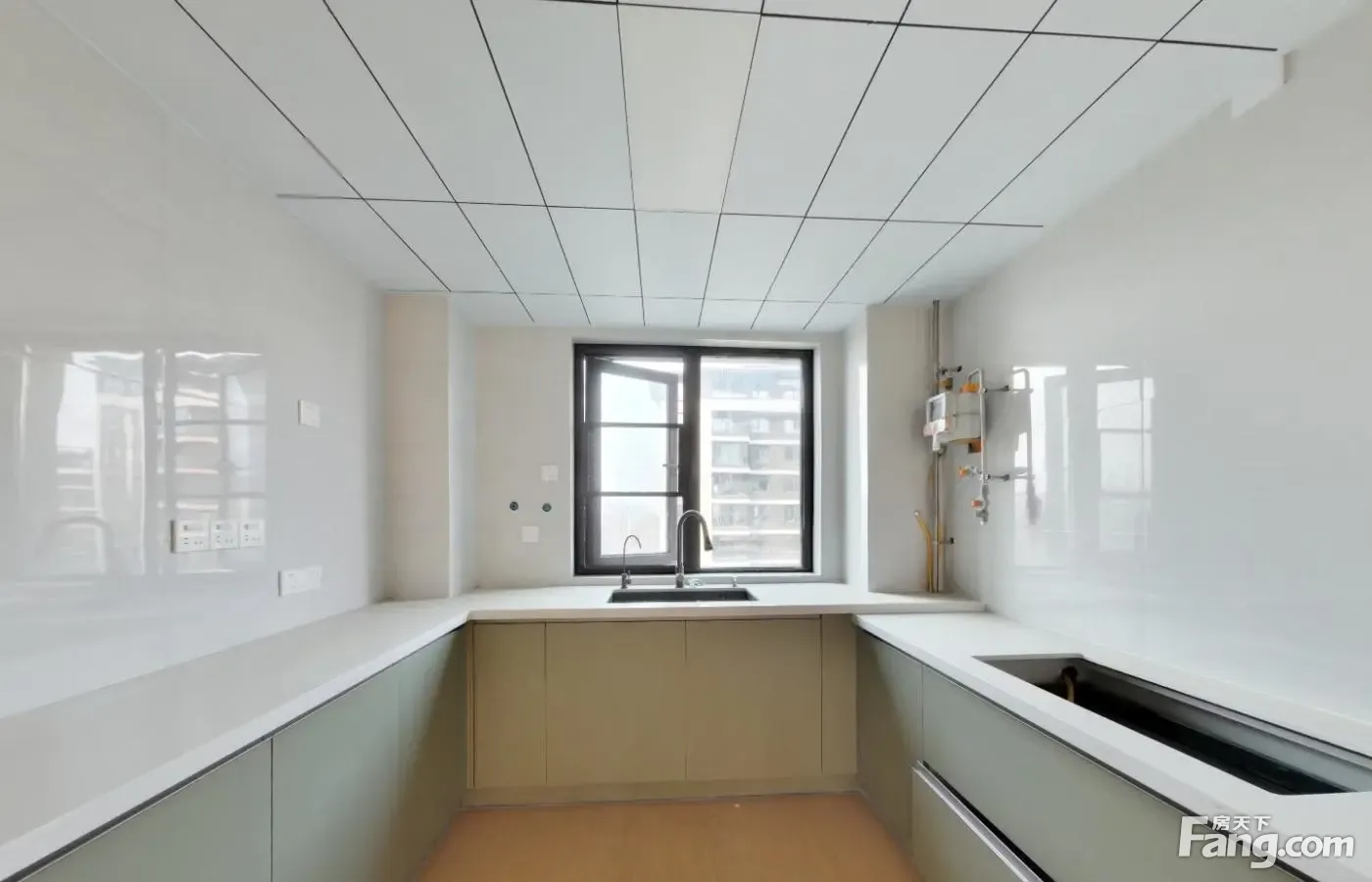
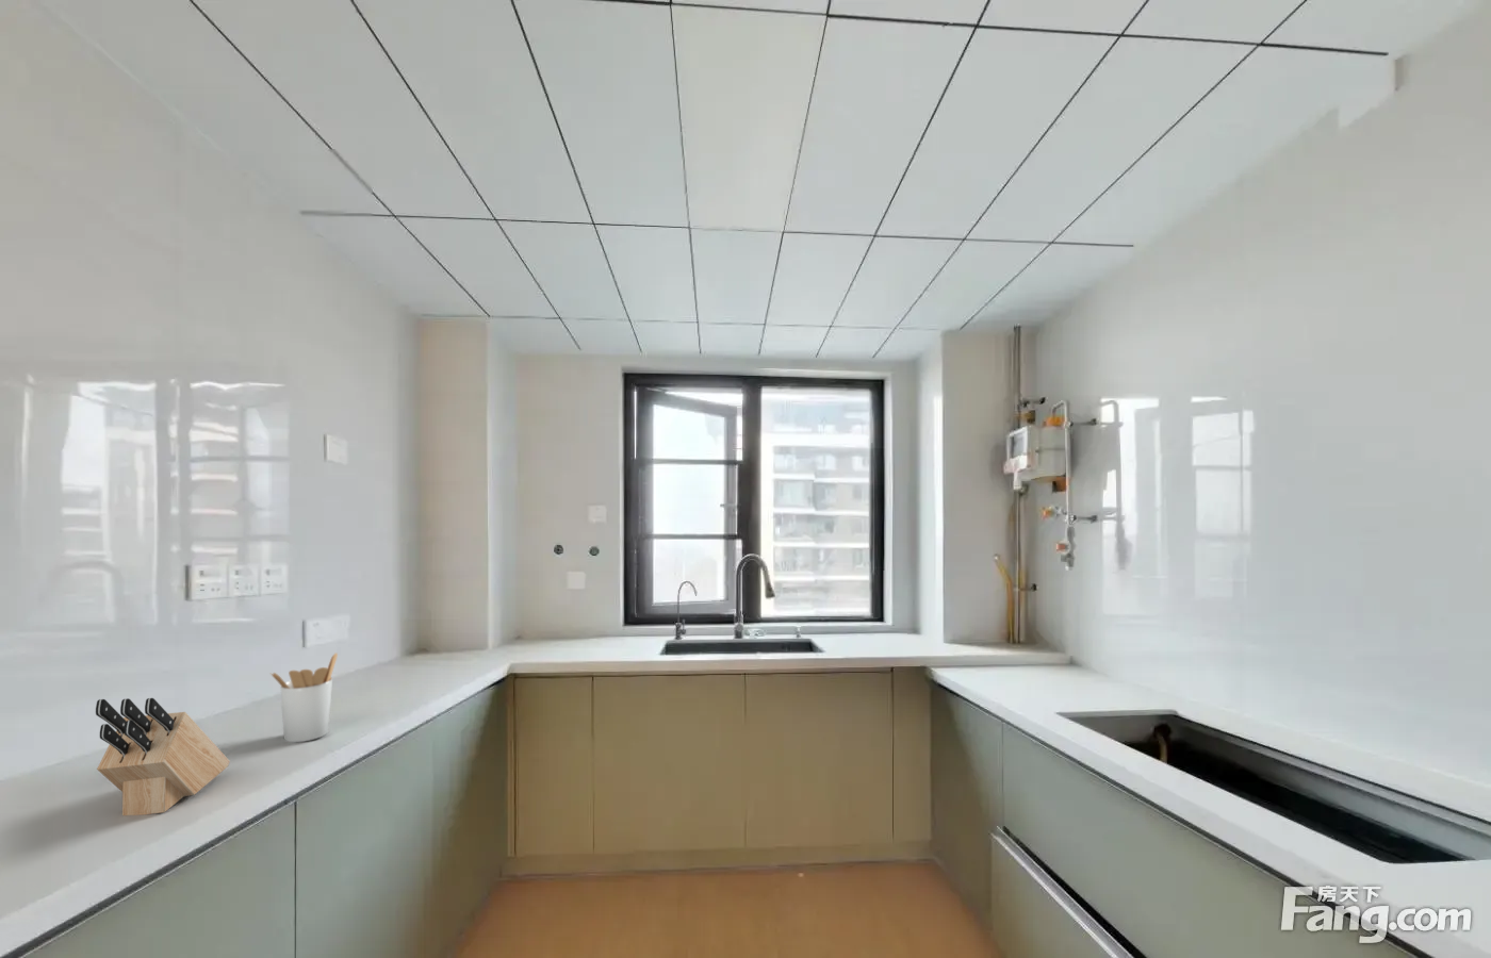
+ utensil holder (306, 698)
+ knife block (164, 739)
